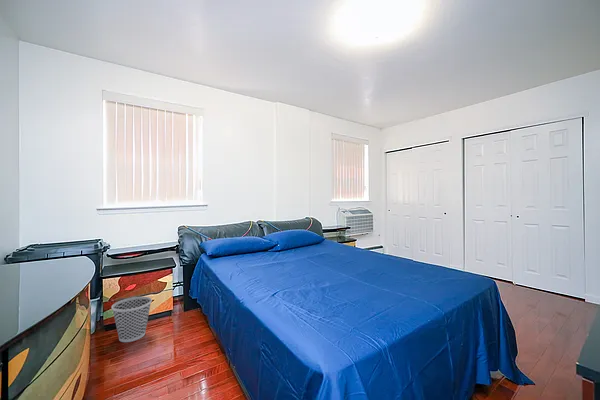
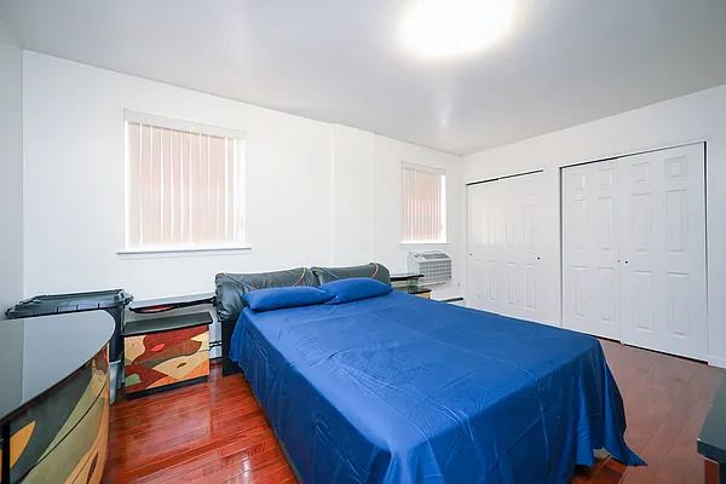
- wastebasket (132, 319)
